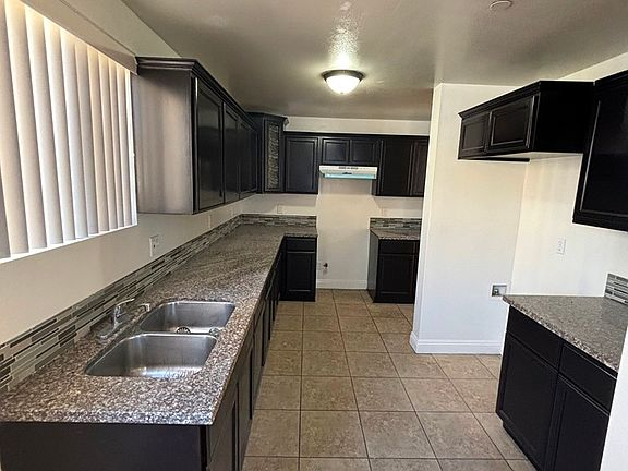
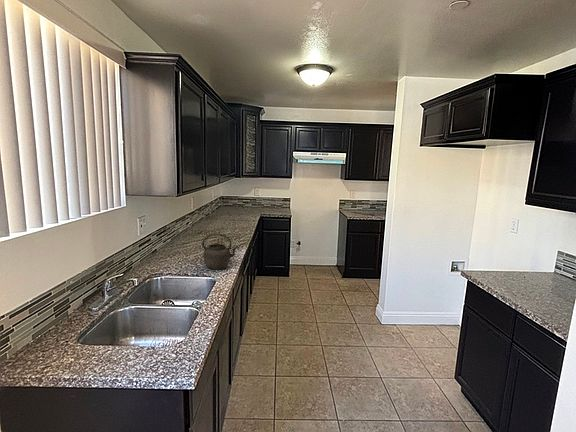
+ kettle (220, 250)
